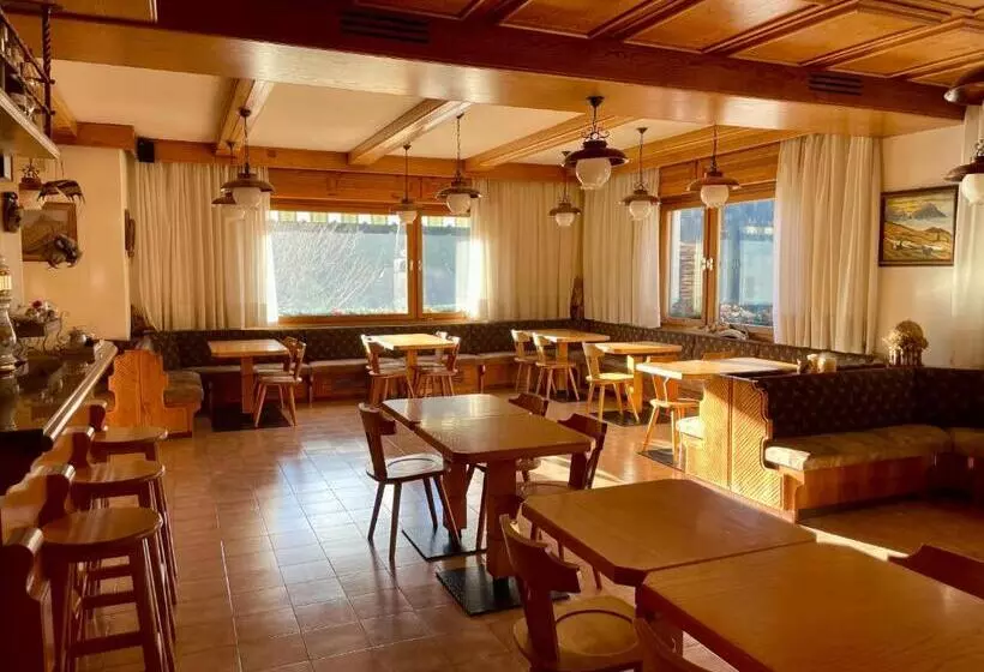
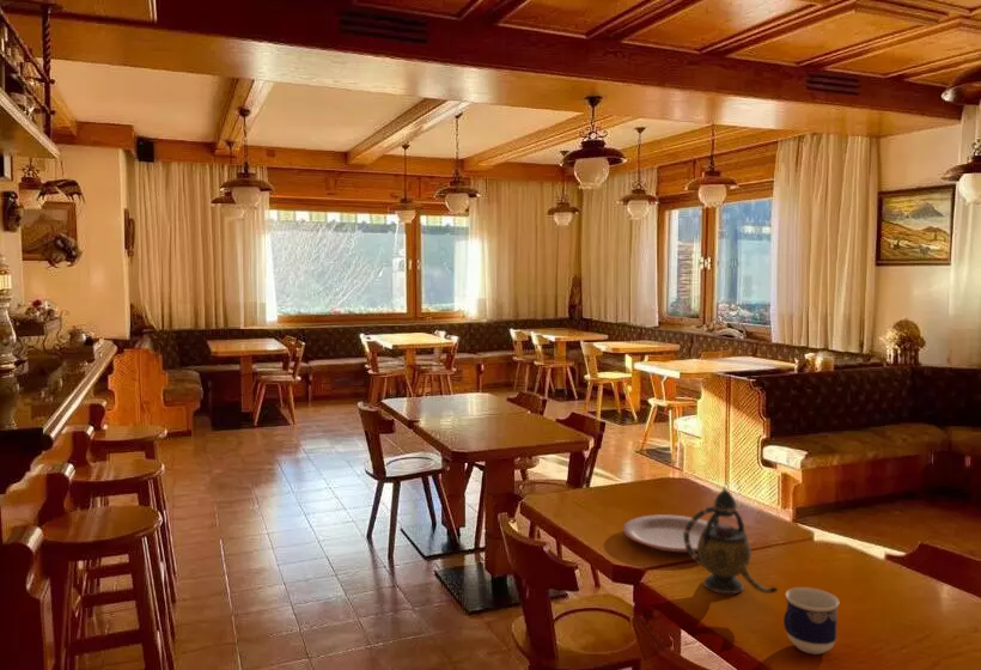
+ cup (806, 623)
+ teapot (735, 542)
+ plate (674, 535)
